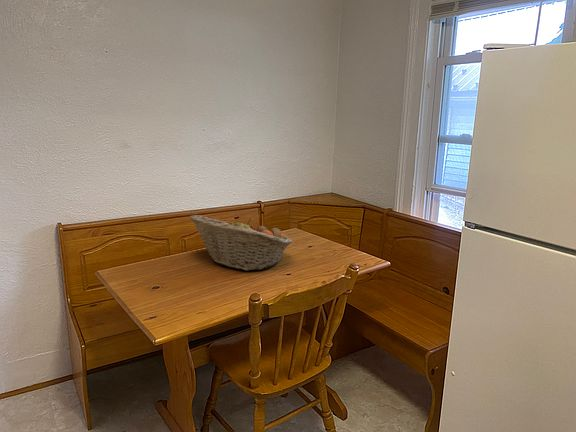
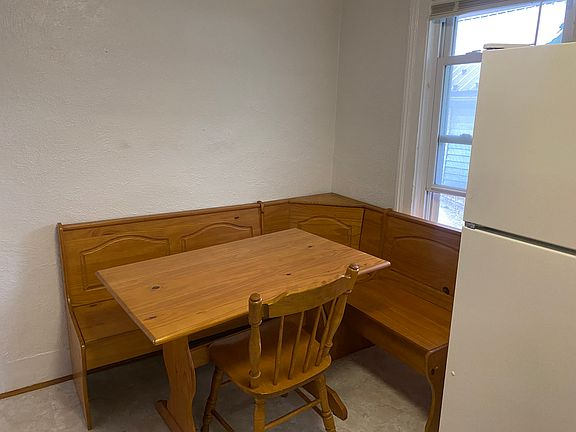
- fruit basket (240, 237)
